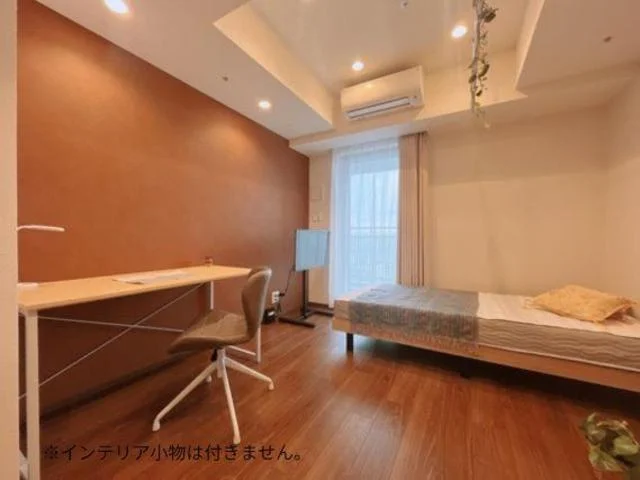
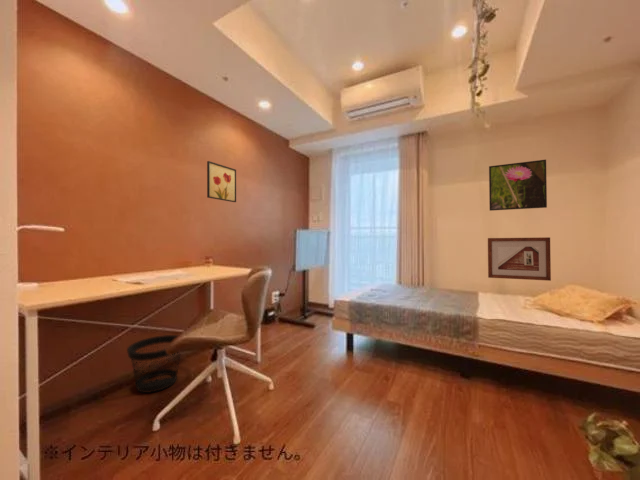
+ wall art (221, 182)
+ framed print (516, 186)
+ wastebasket (156, 363)
+ picture frame (517, 258)
